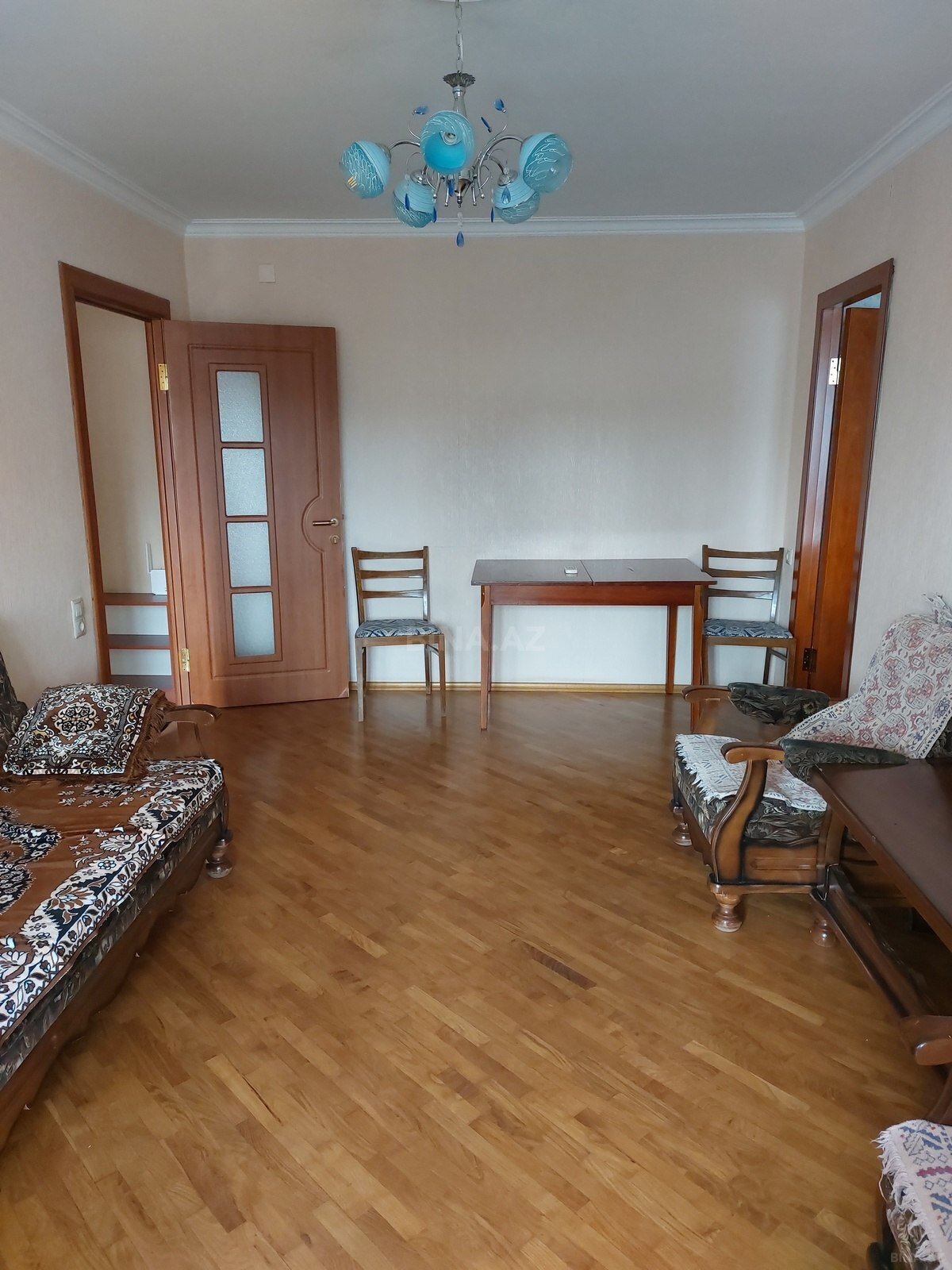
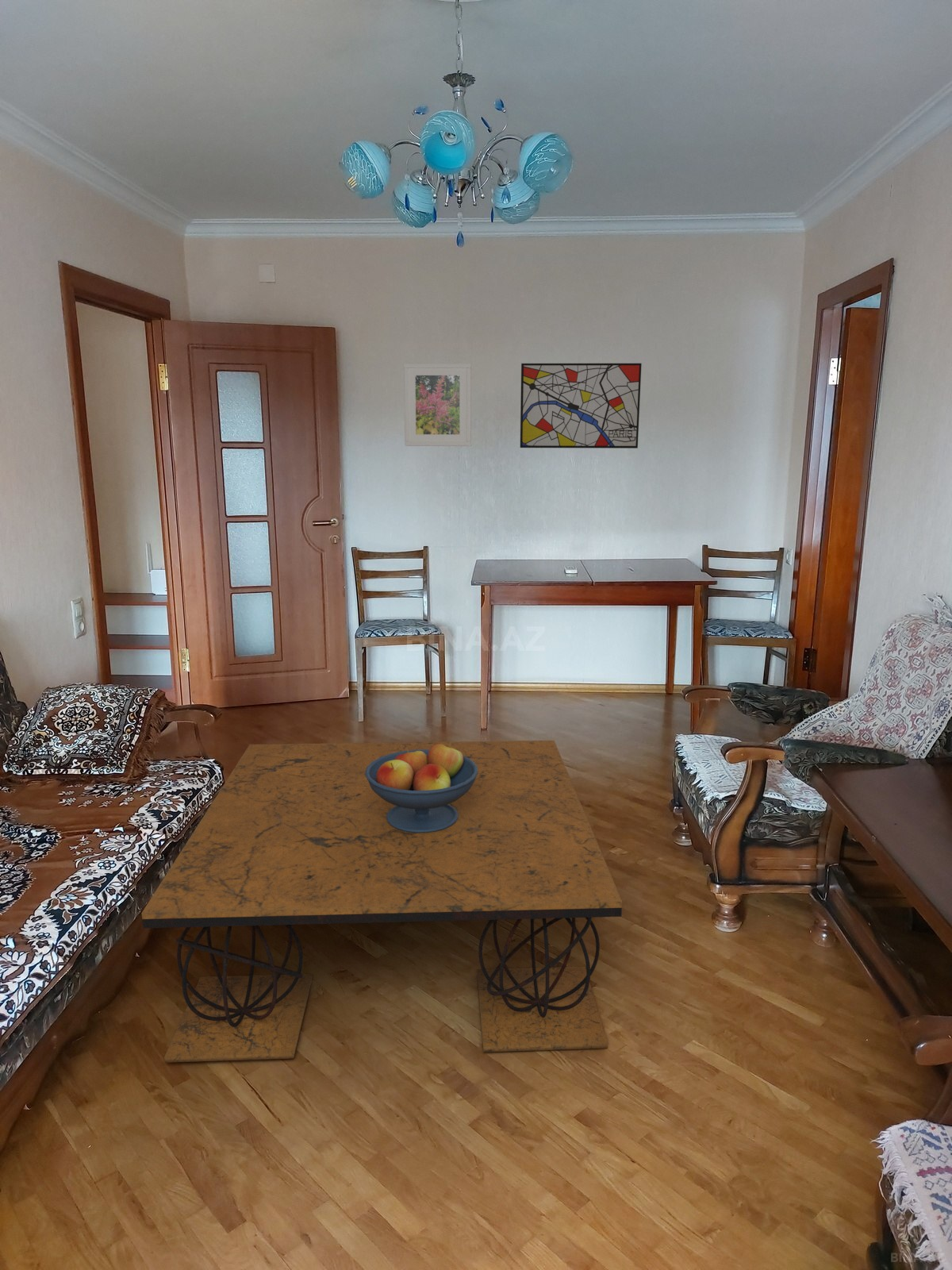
+ wall art (579, 406)
+ fruit bowl (421, 783)
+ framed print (437, 405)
+ coffee table (397, 868)
